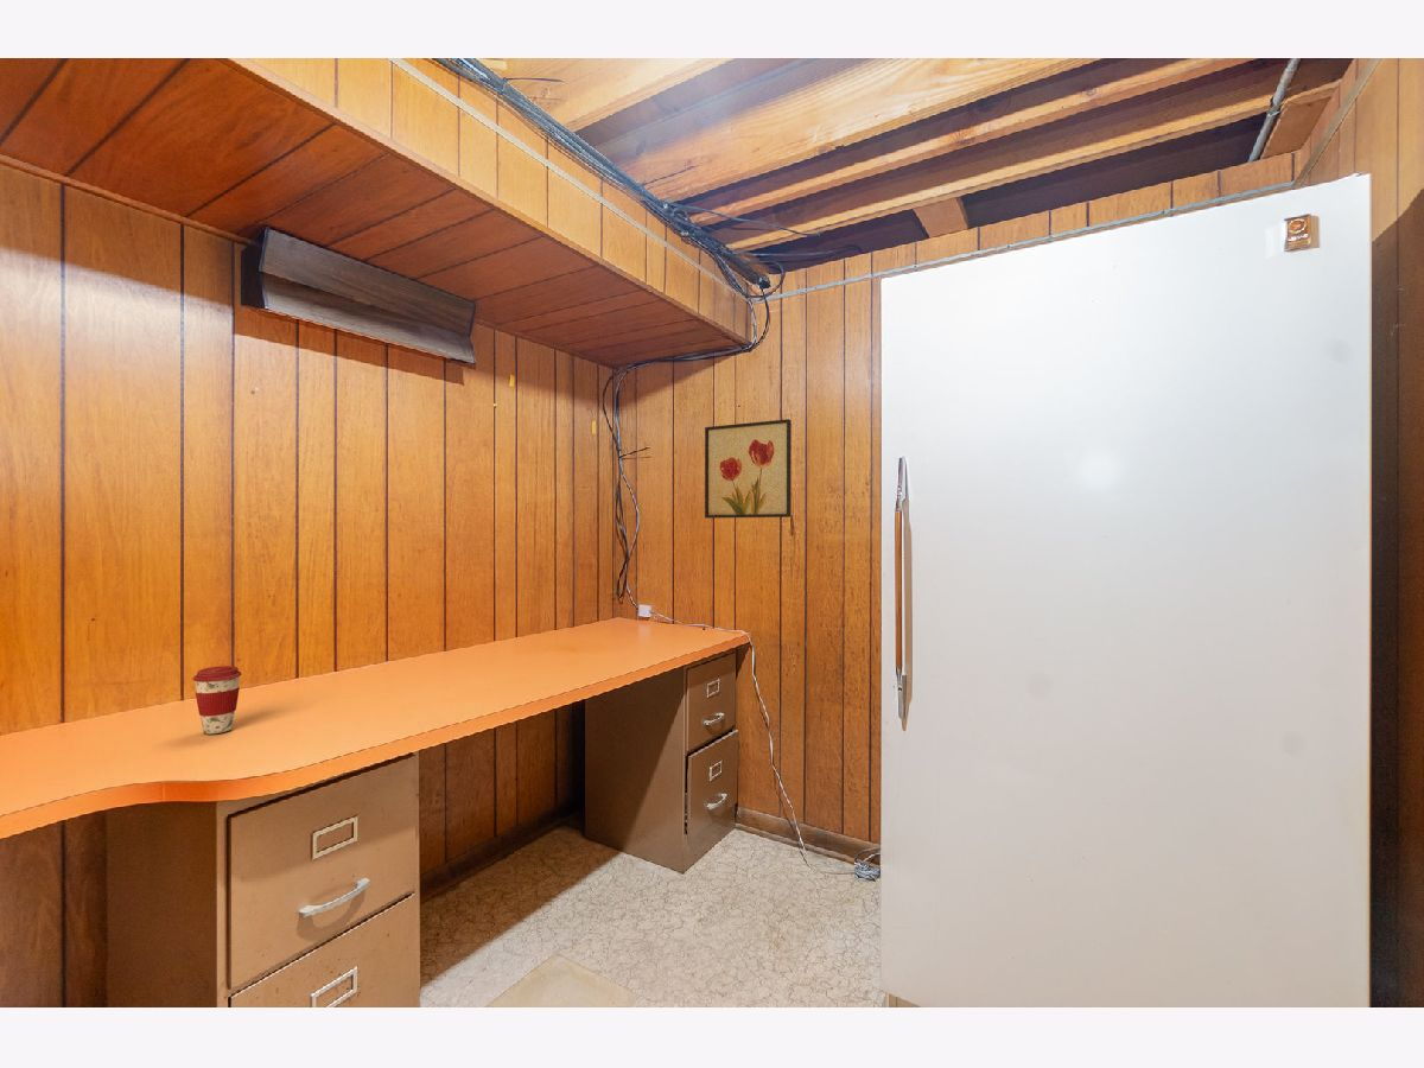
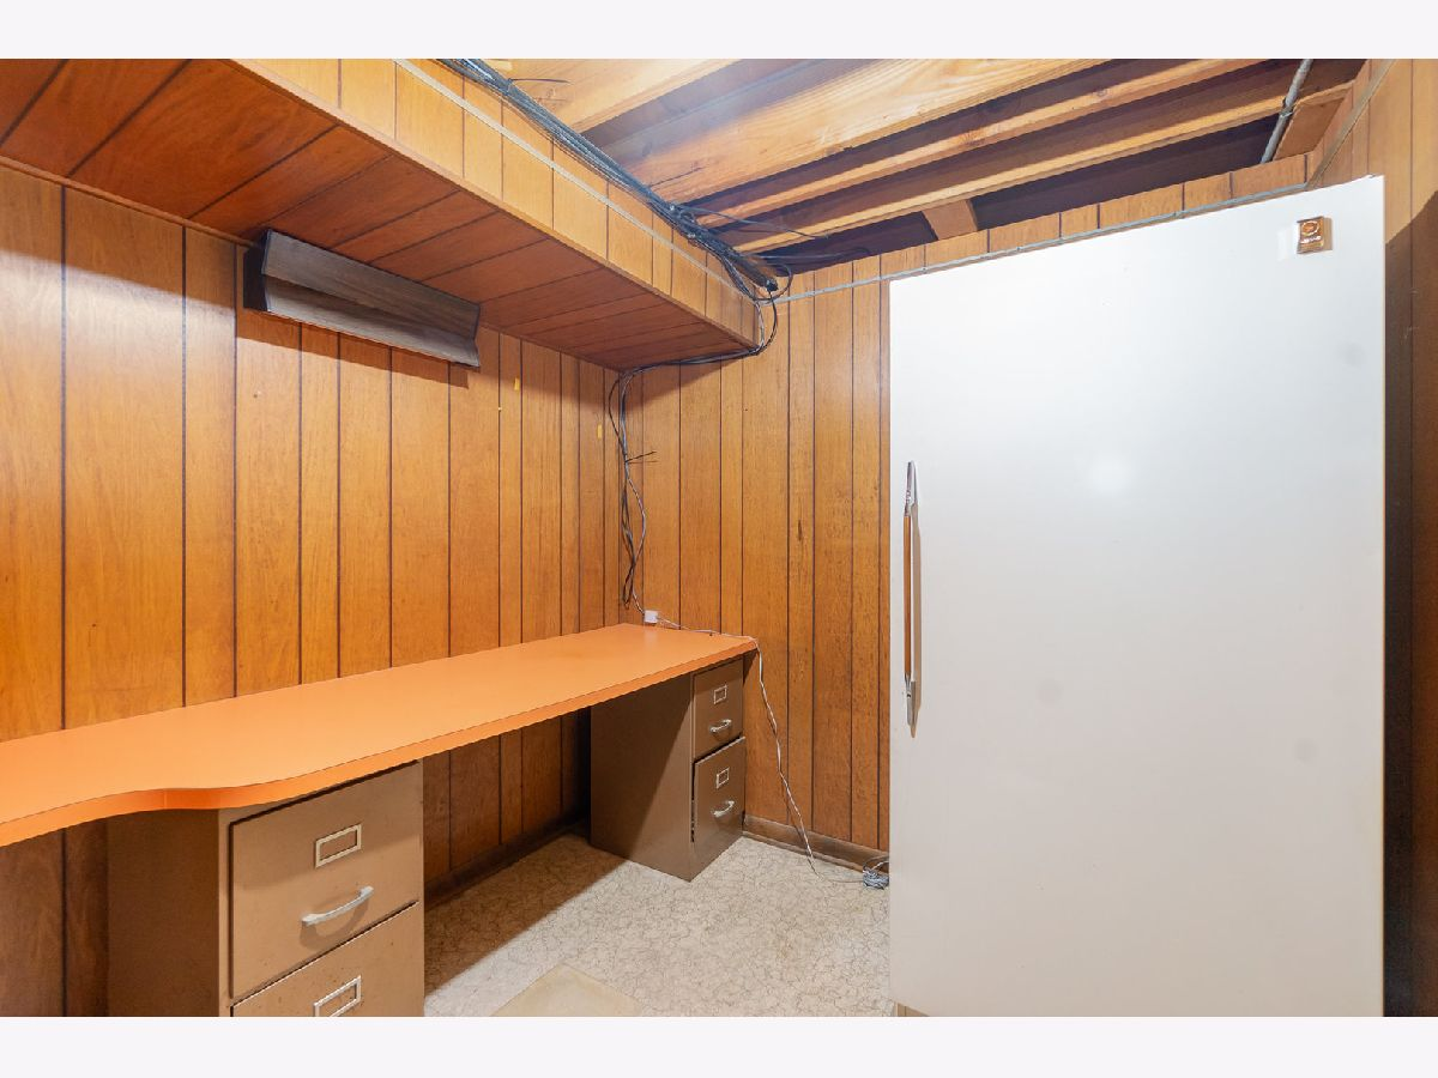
- coffee cup (217, 699)
- wall art (746, 470)
